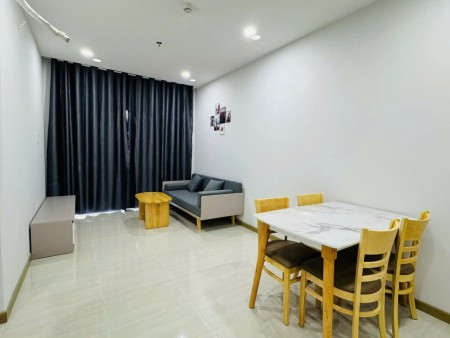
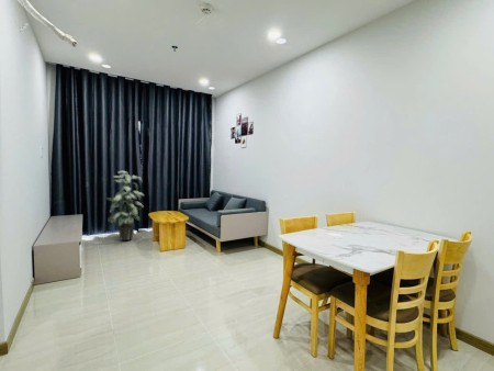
+ indoor plant (125, 205)
